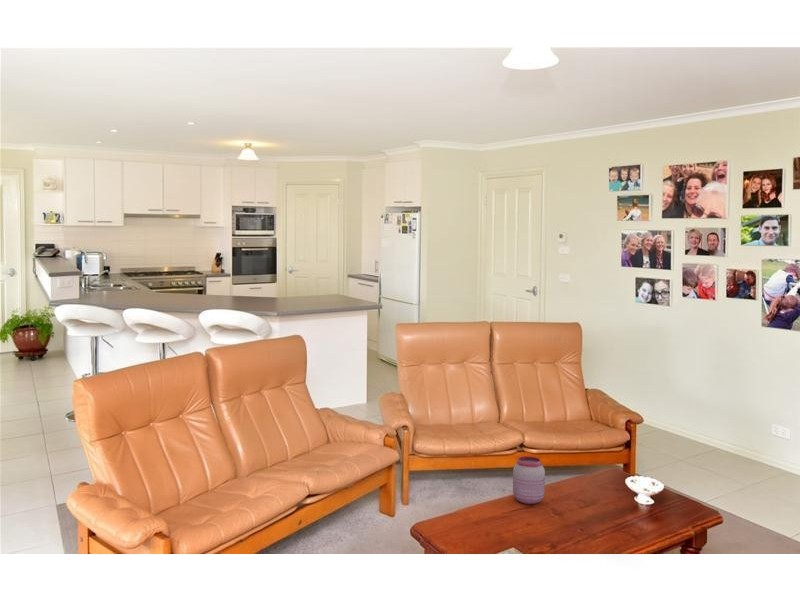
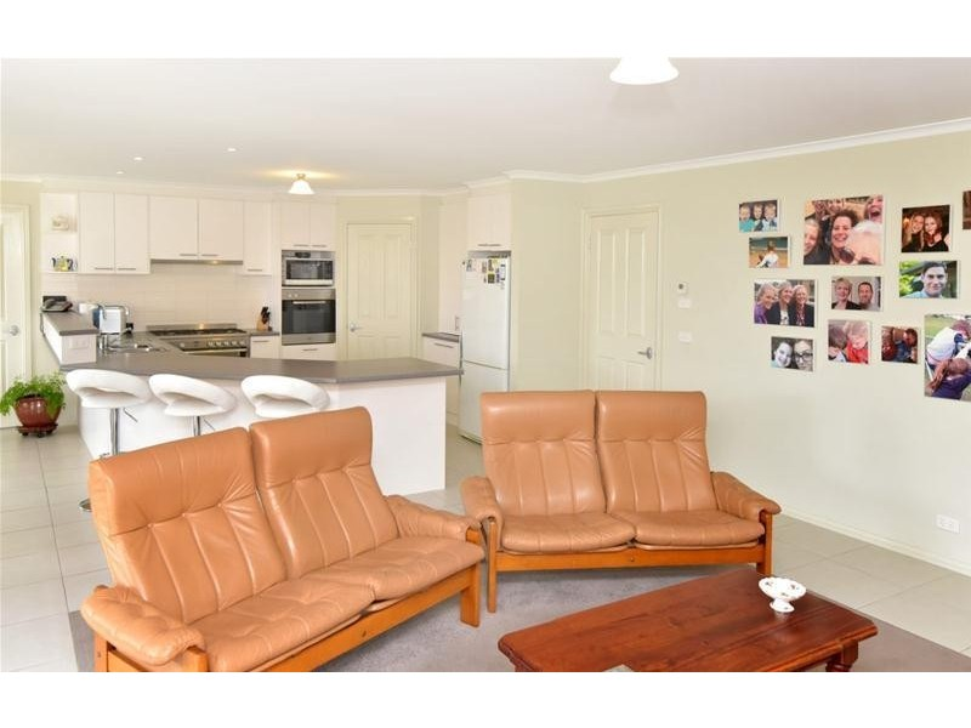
- jar (528, 480)
